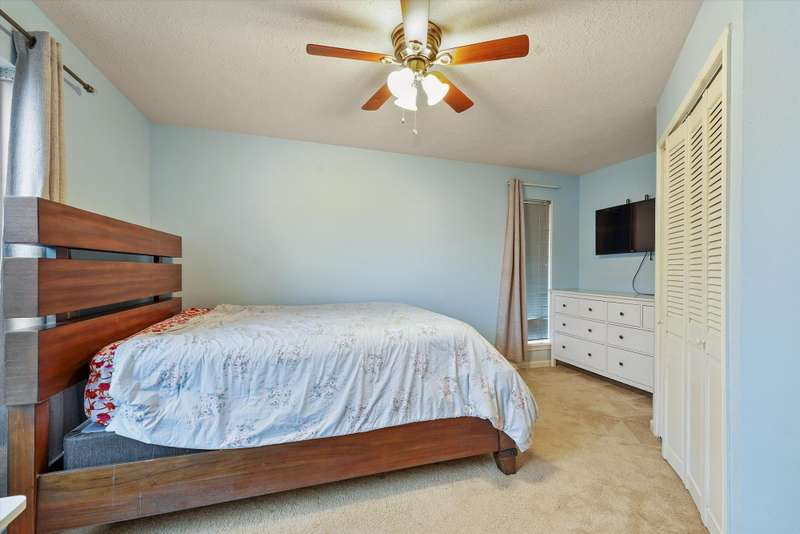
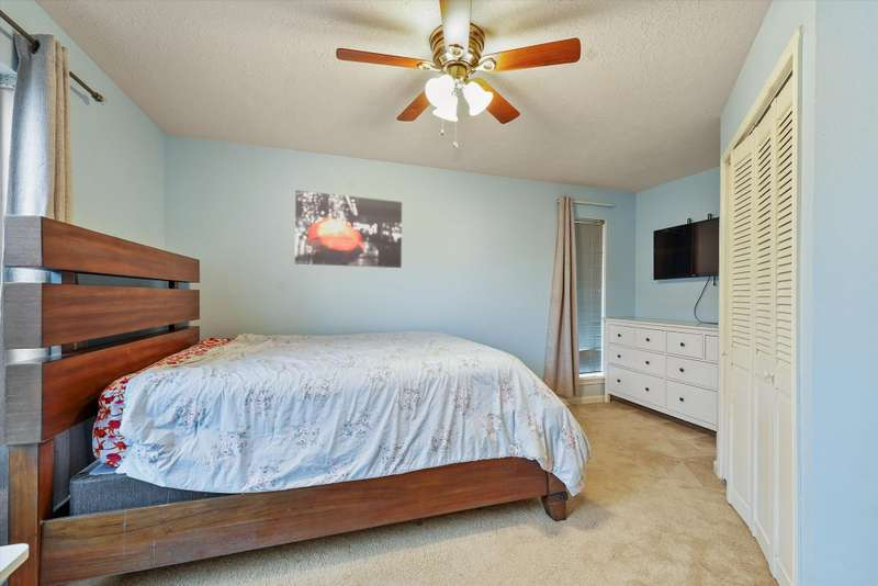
+ wall art (350, 230)
